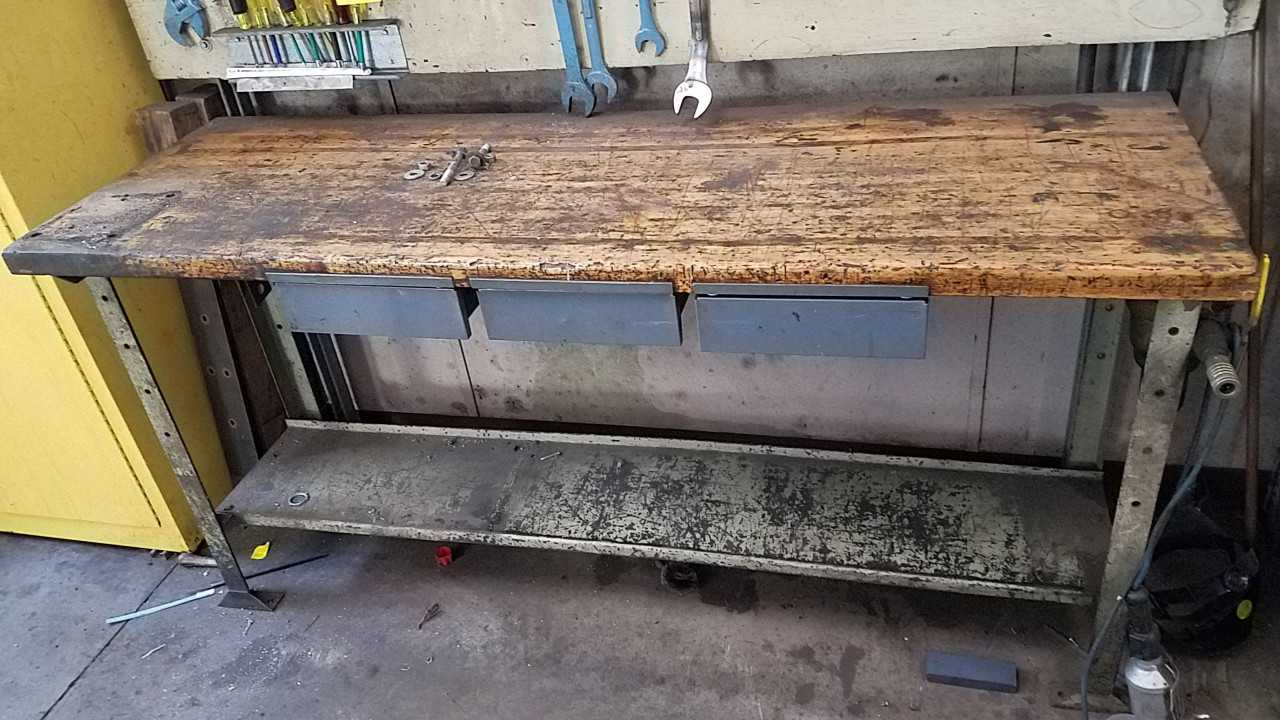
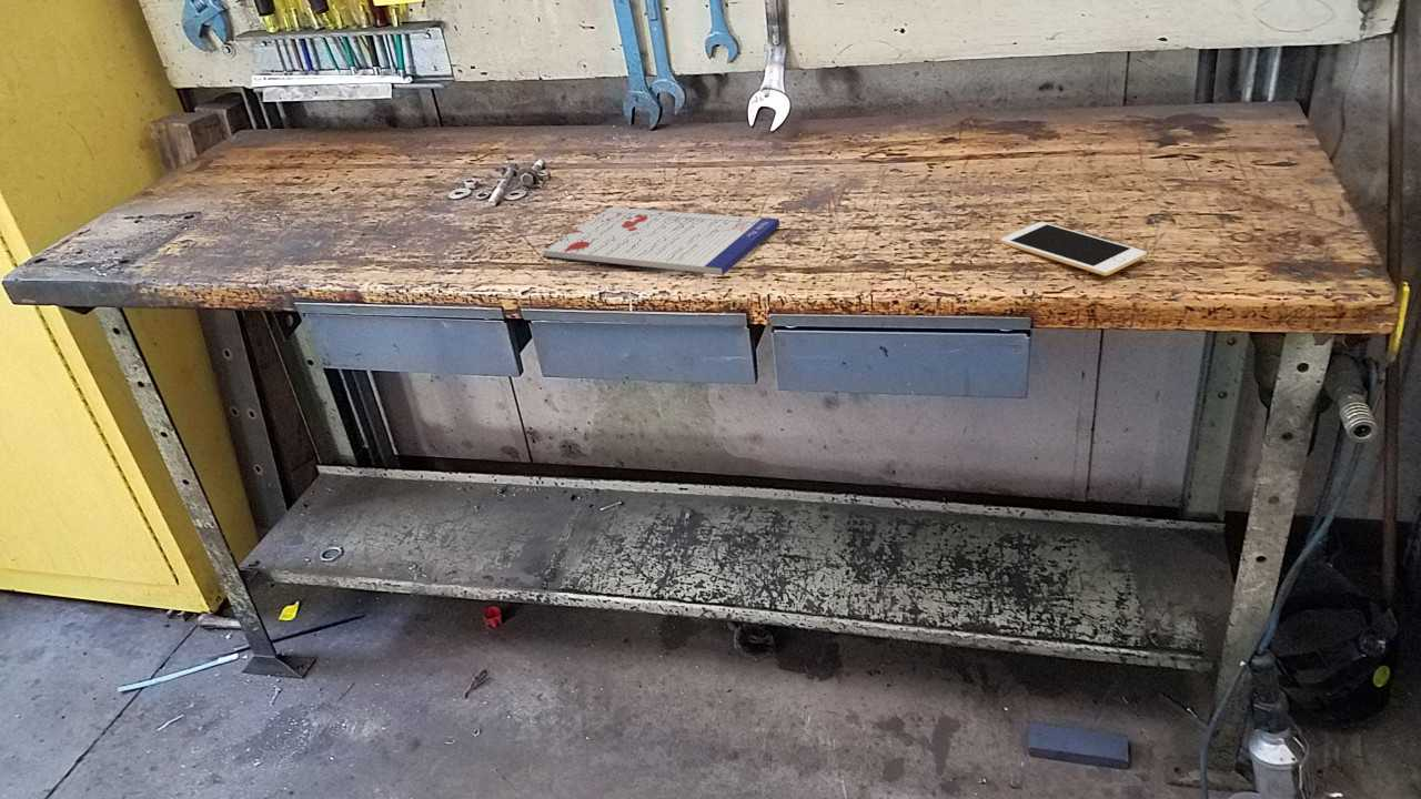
+ notepad (659, 237)
+ cell phone (1070, 246)
